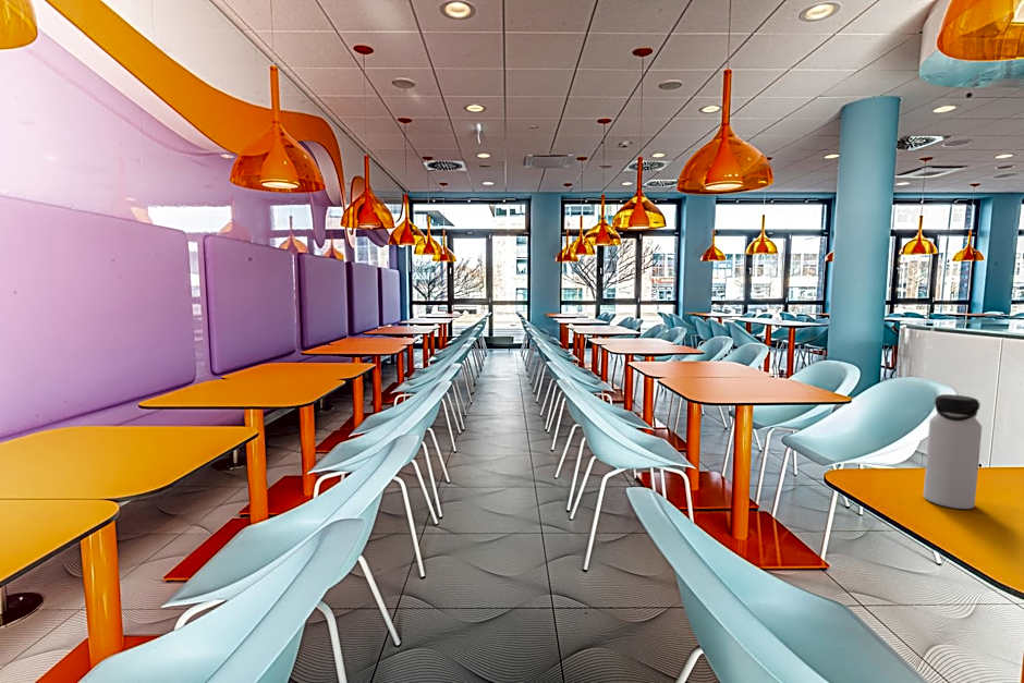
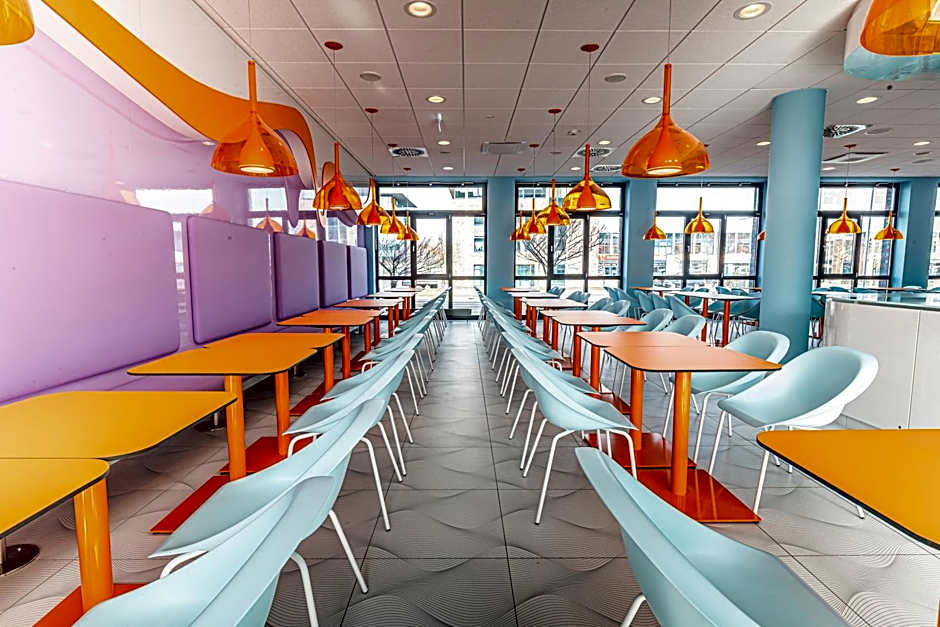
- water bottle (952, 449)
